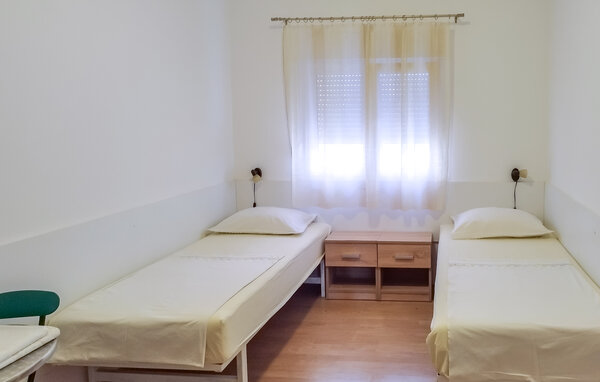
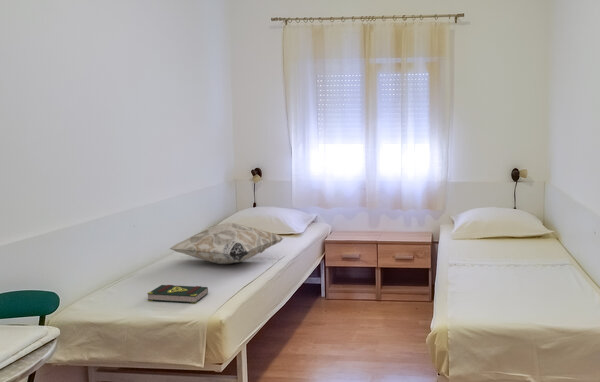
+ book (178, 293)
+ decorative pillow (228, 243)
